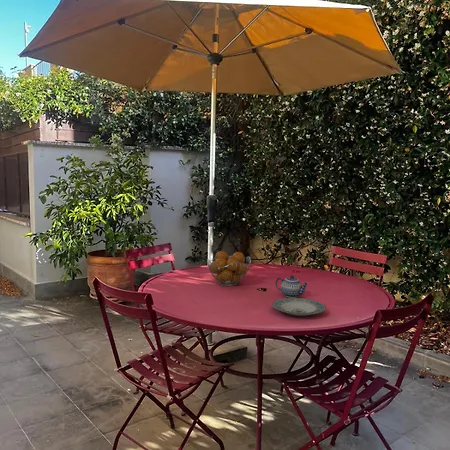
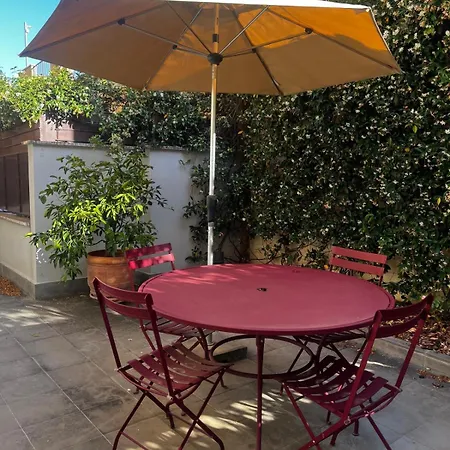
- plate (298, 308)
- teapot (291, 285)
- fruit basket (228, 267)
